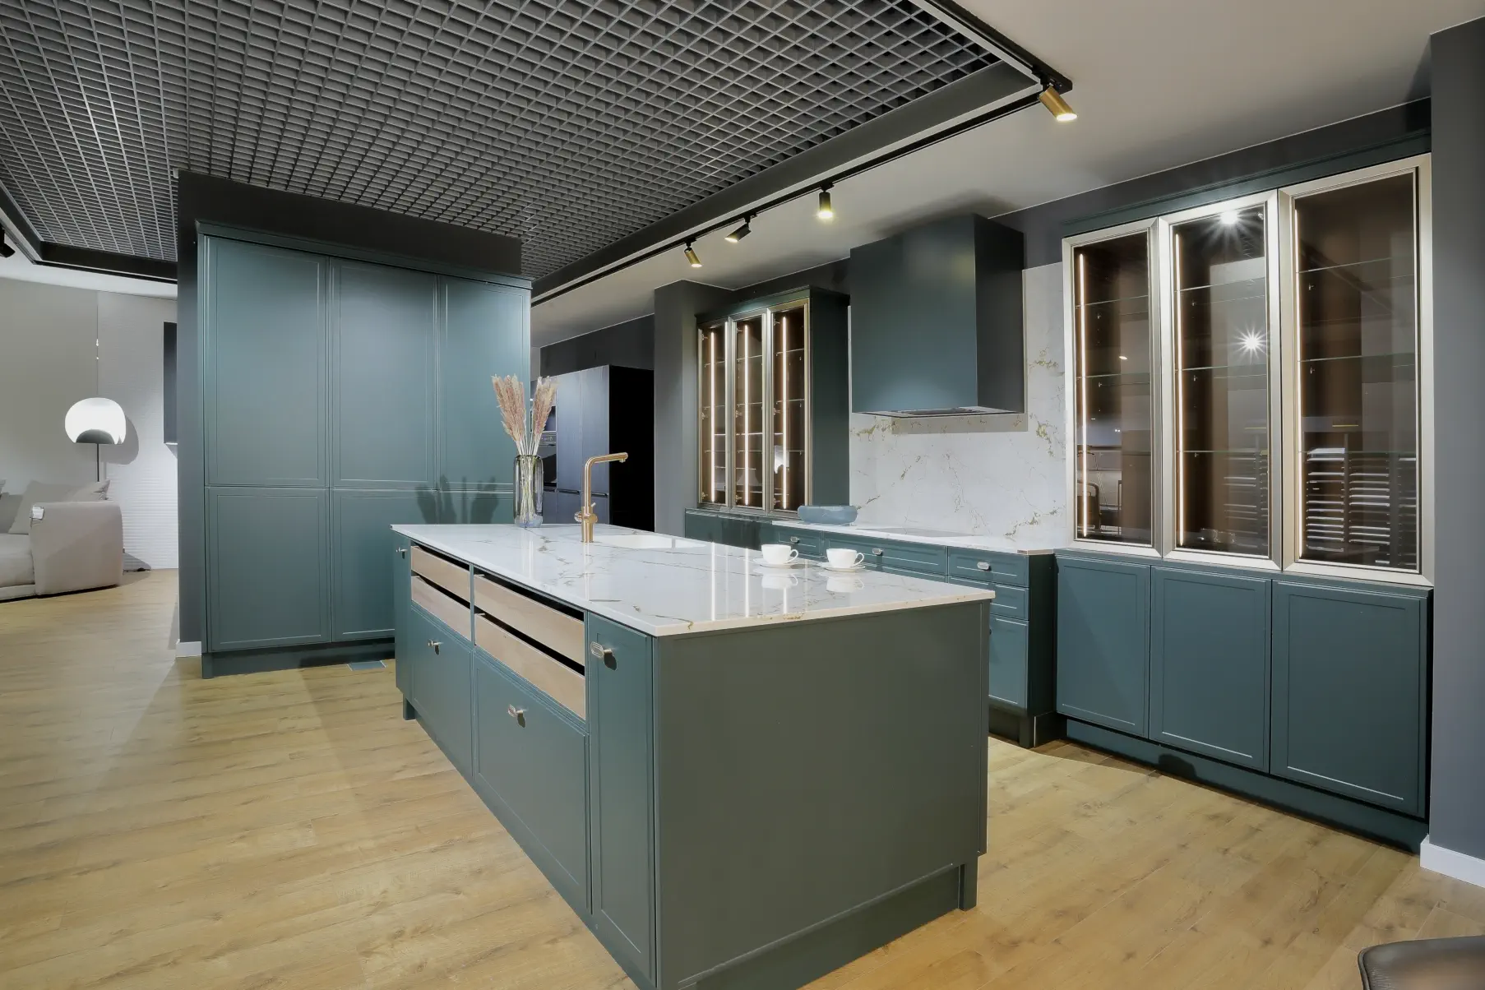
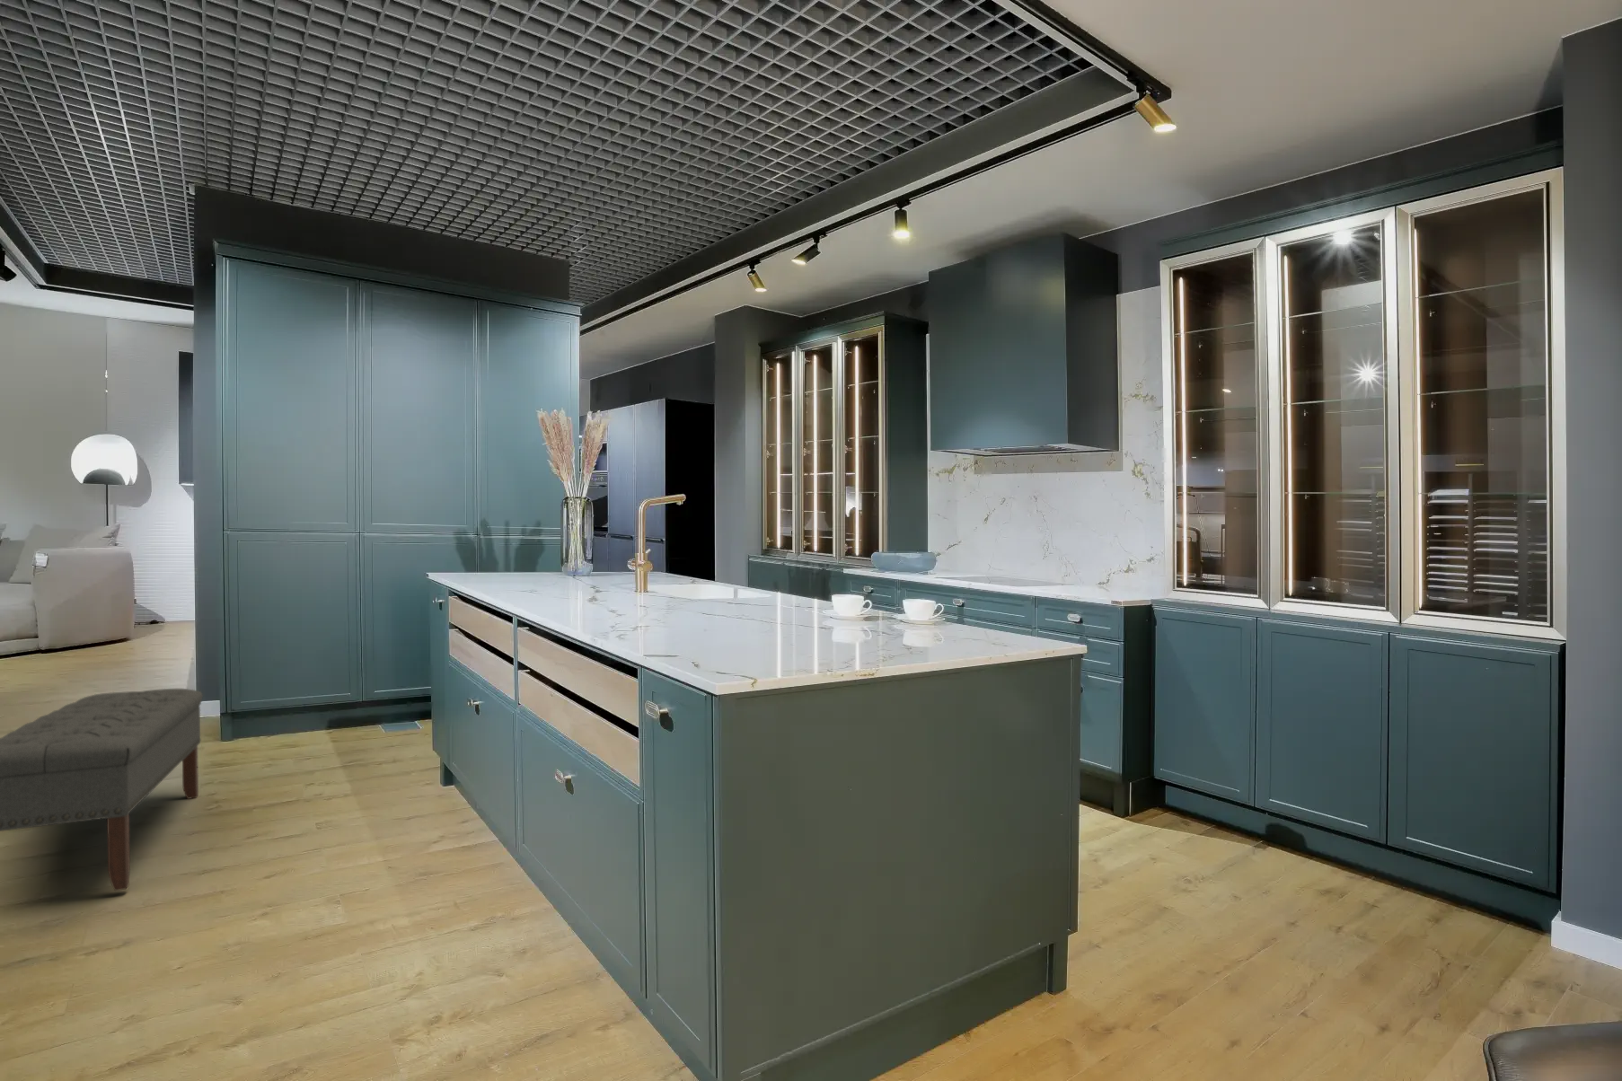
+ bench (101, 778)
